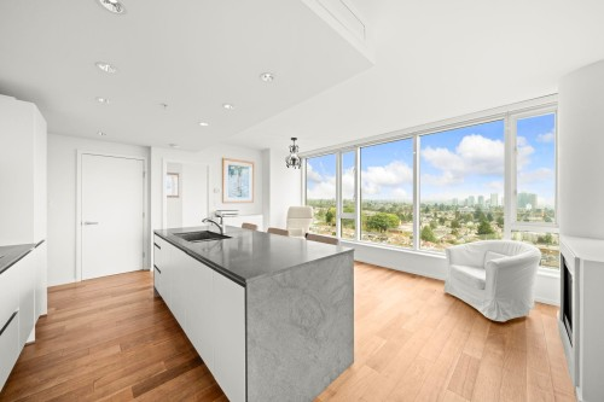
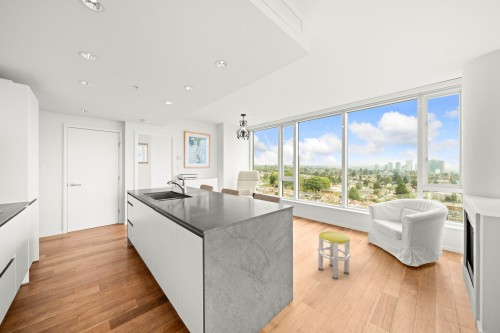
+ stool (333, 252)
